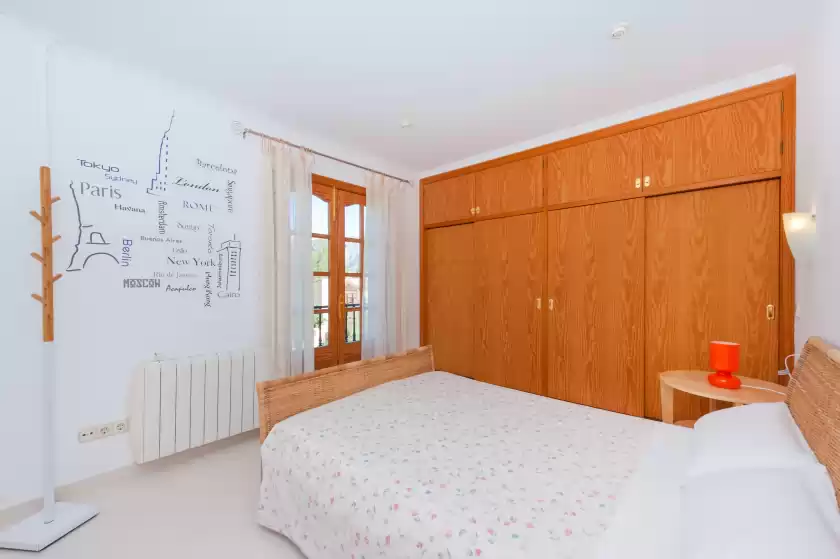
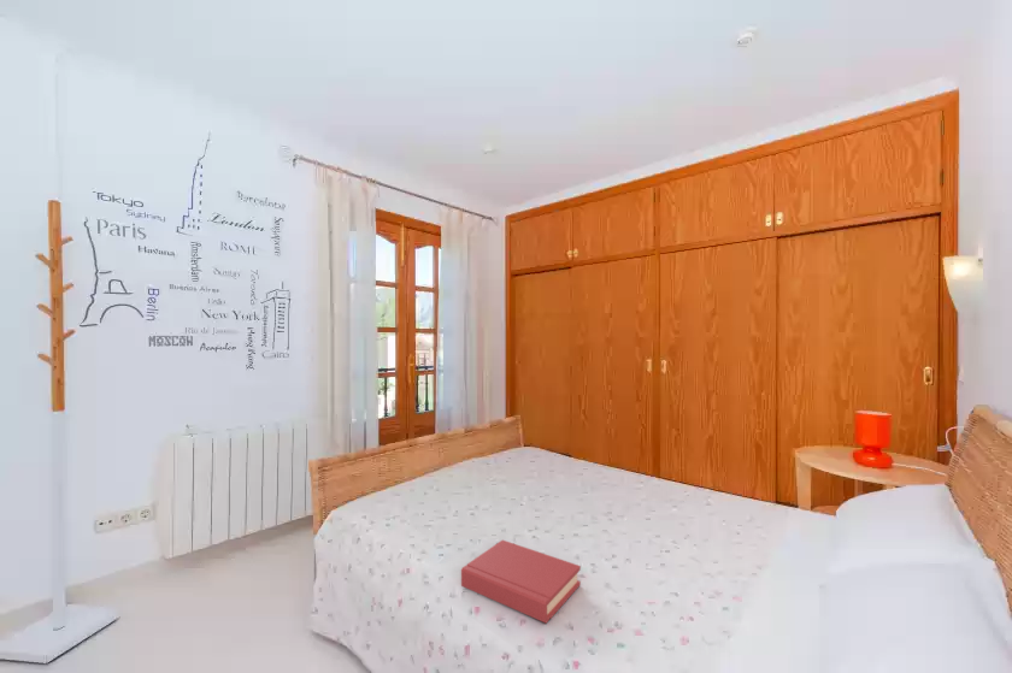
+ hardback book (520, 577)
